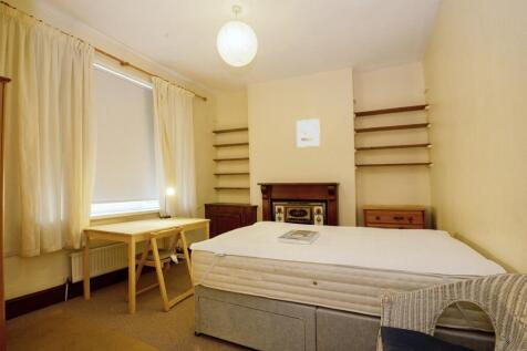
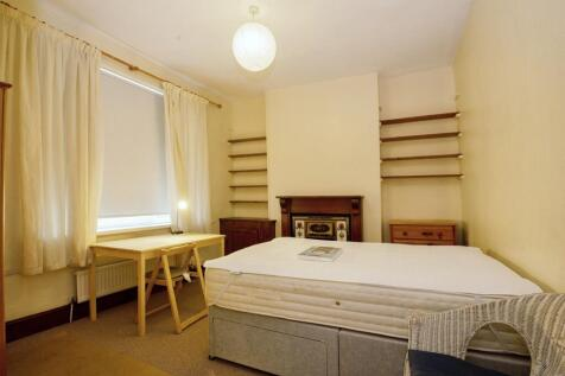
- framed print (308, 133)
